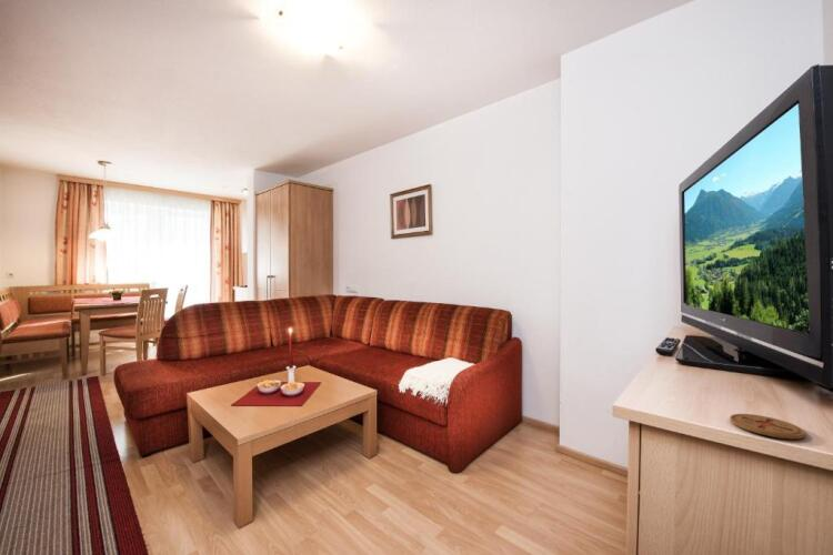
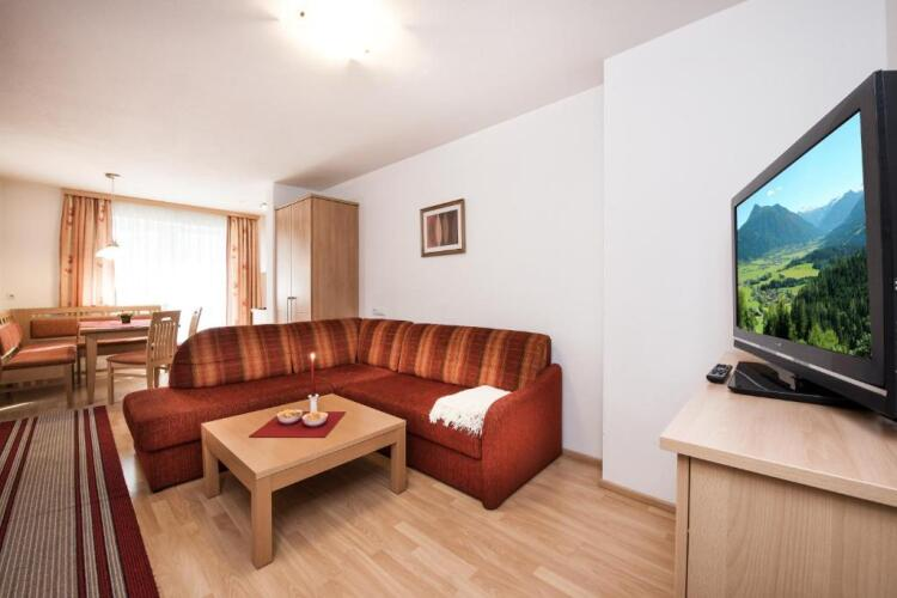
- coaster (765, 425)
